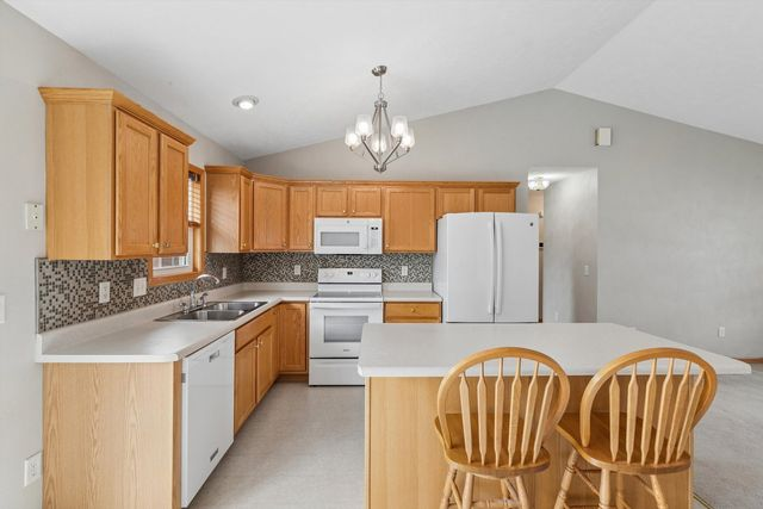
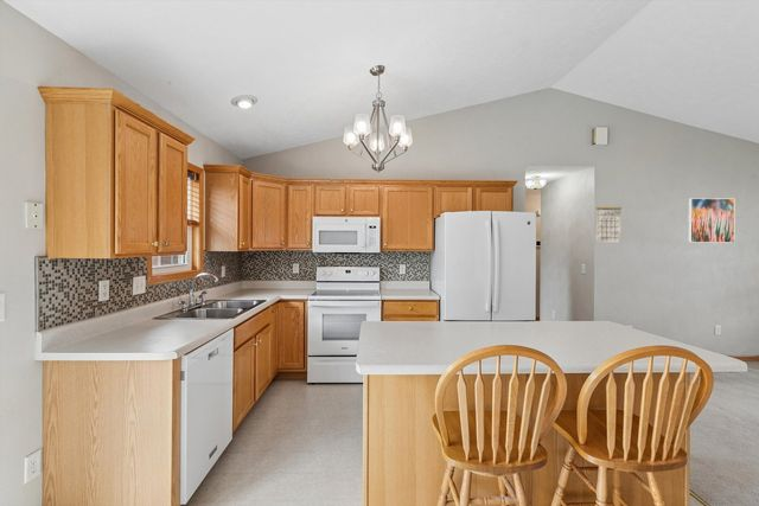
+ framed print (712, 220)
+ calendar (608, 220)
